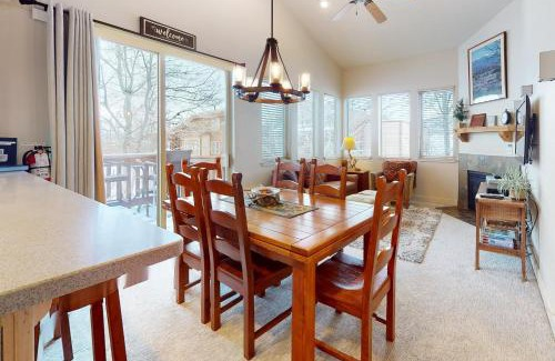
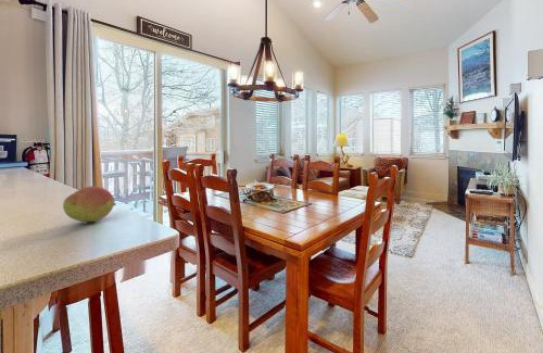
+ fruit (91, 203)
